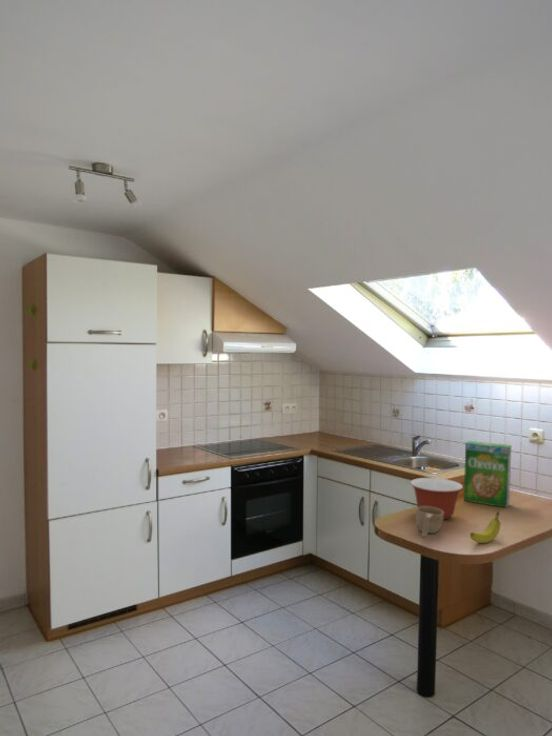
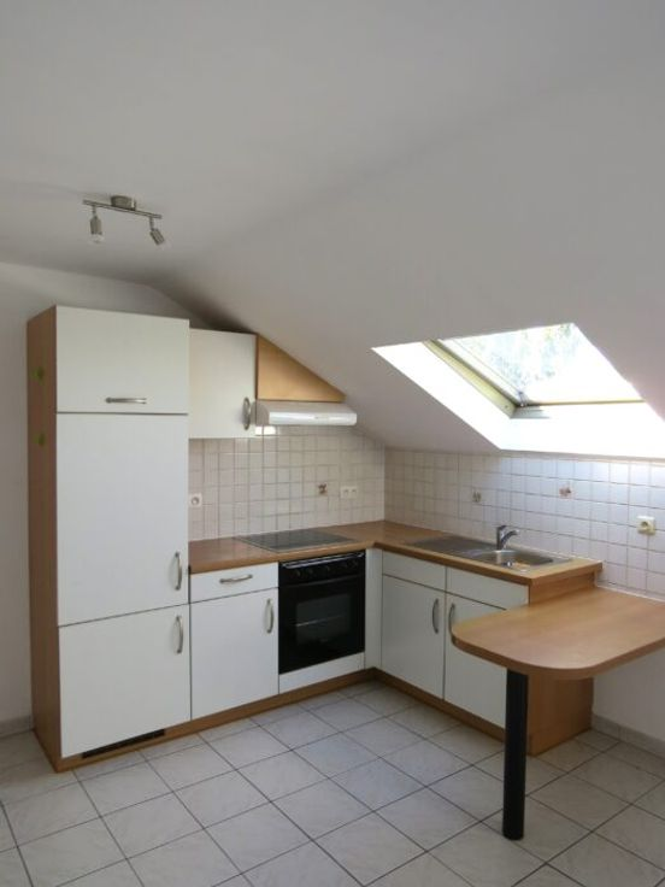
- mixing bowl (435, 499)
- fruit (486, 528)
- cereal box (487, 473)
- cup (427, 522)
